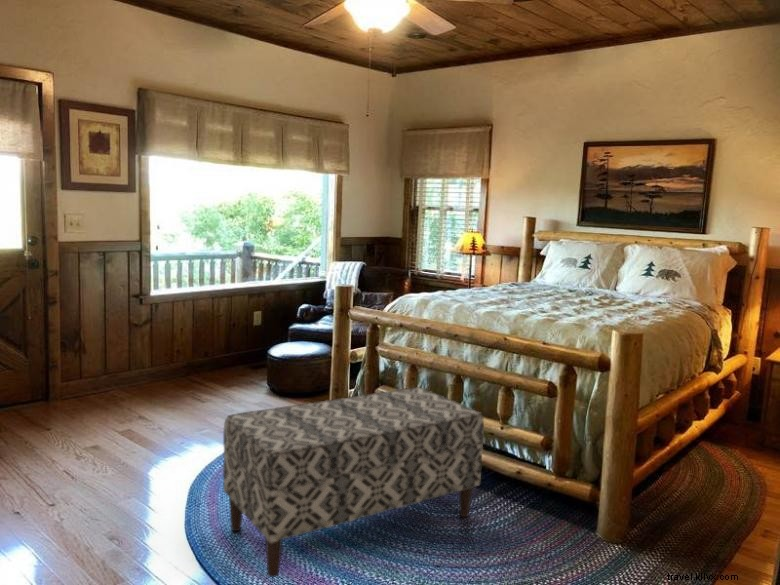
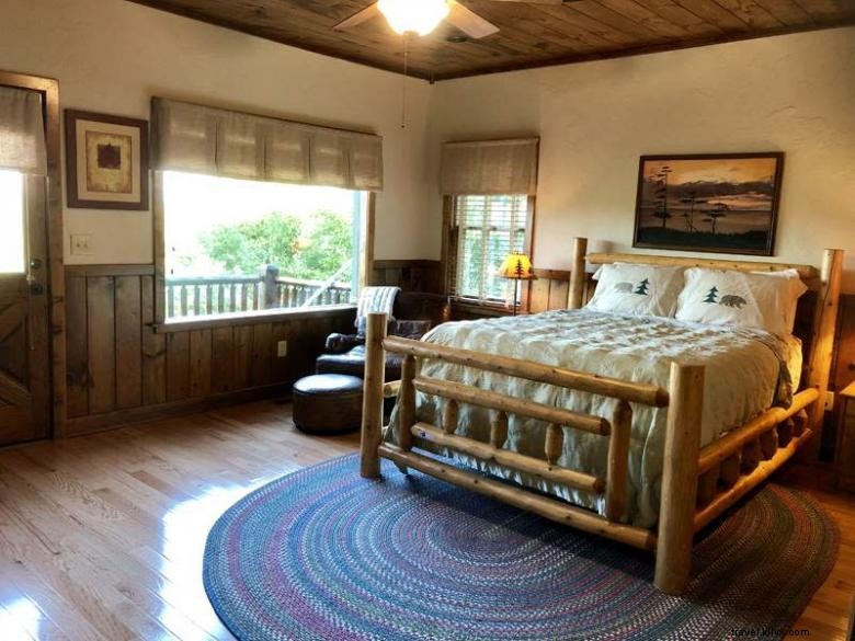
- bench (356, 468)
